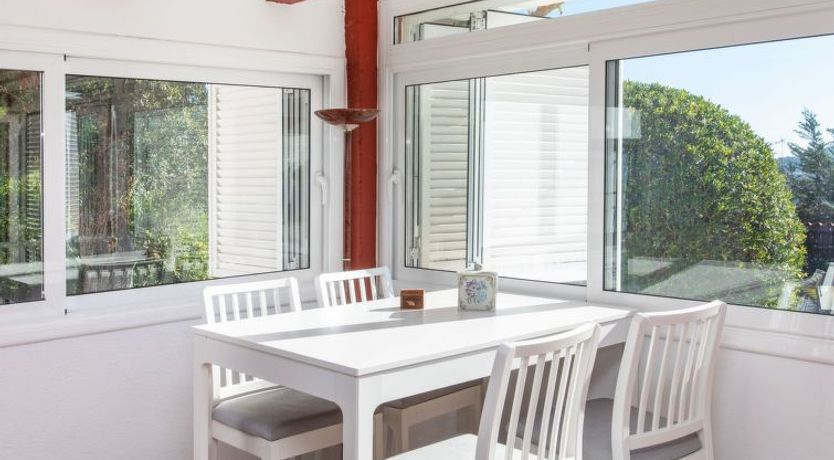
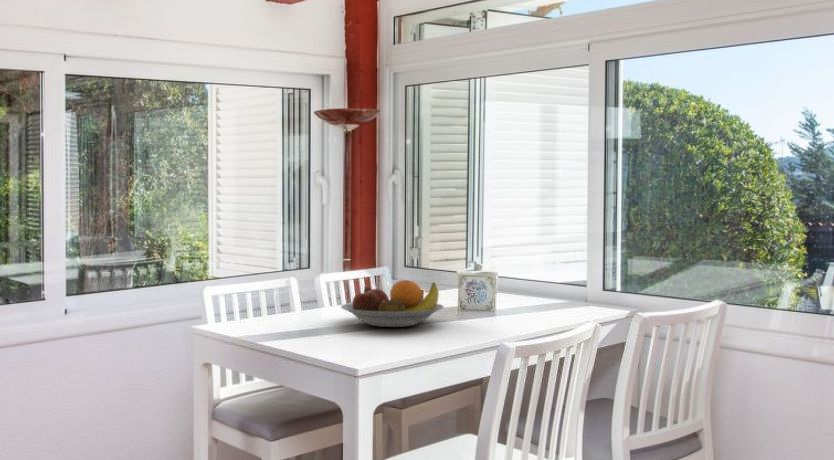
+ fruit bowl (392, 301)
